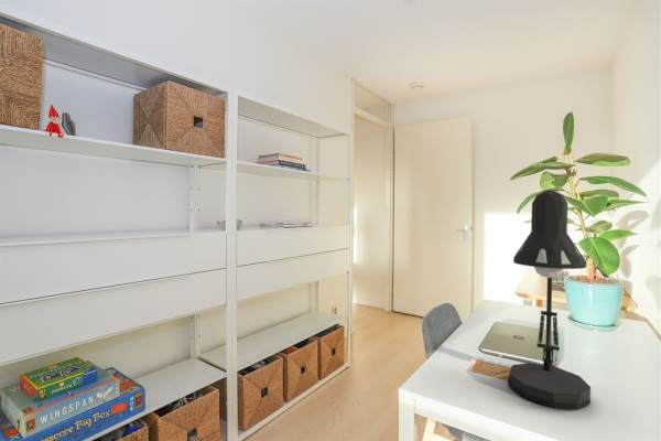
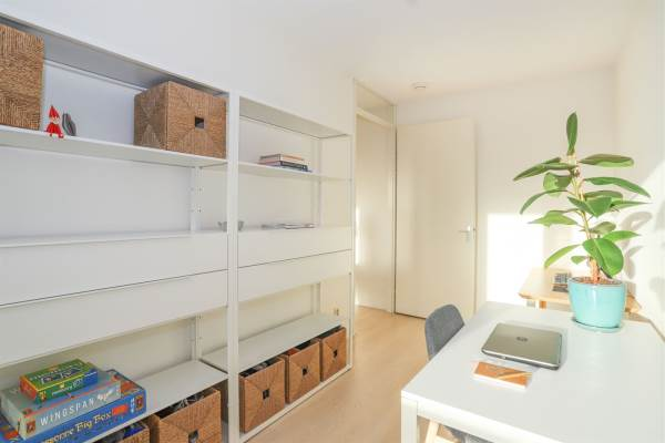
- desk lamp (549, 293)
